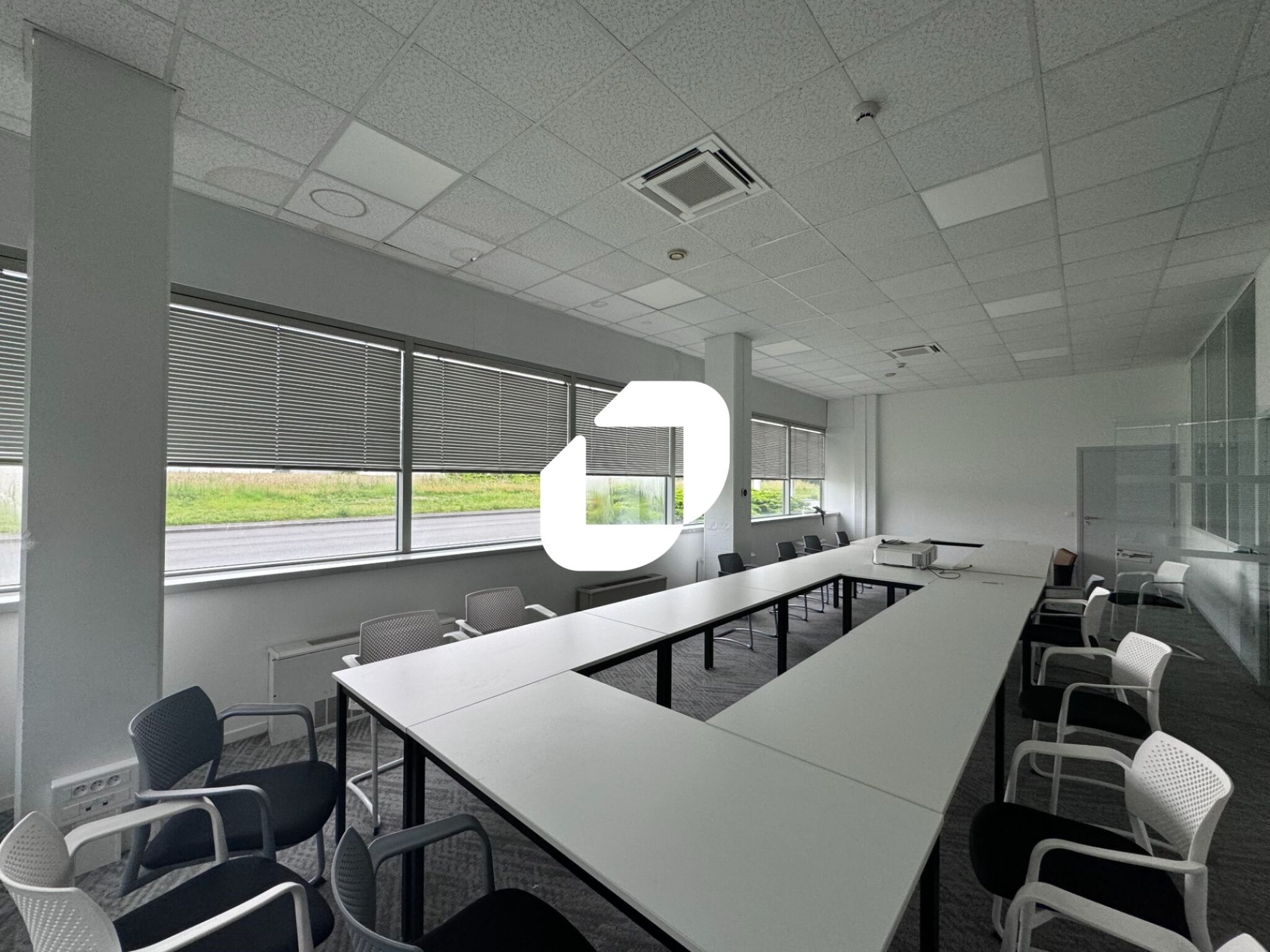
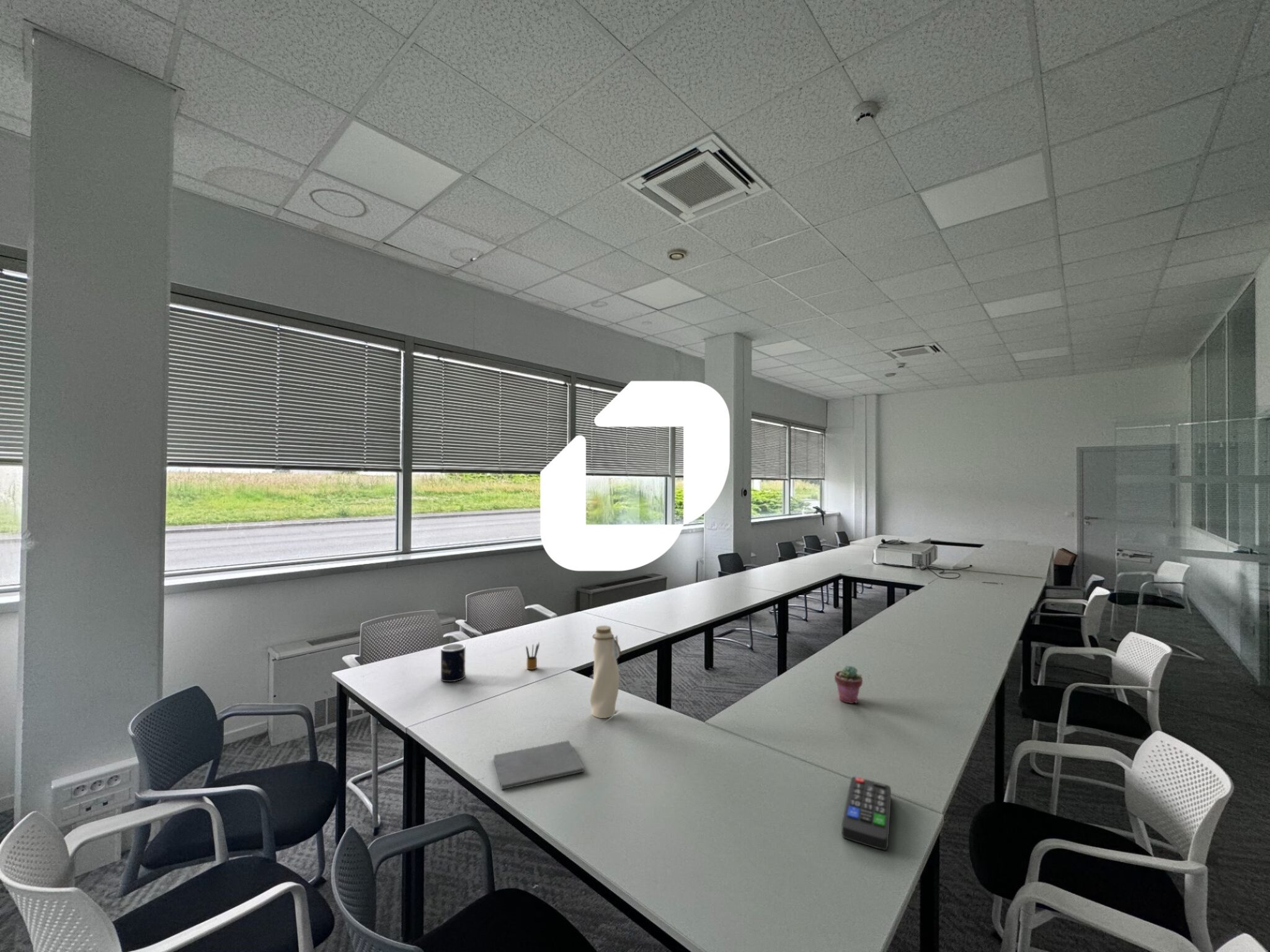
+ potted succulent (848, 682)
+ pencil box (532, 656)
+ notepad (538, 763)
+ water bottle (605, 670)
+ mug (456, 663)
+ remote control (868, 809)
